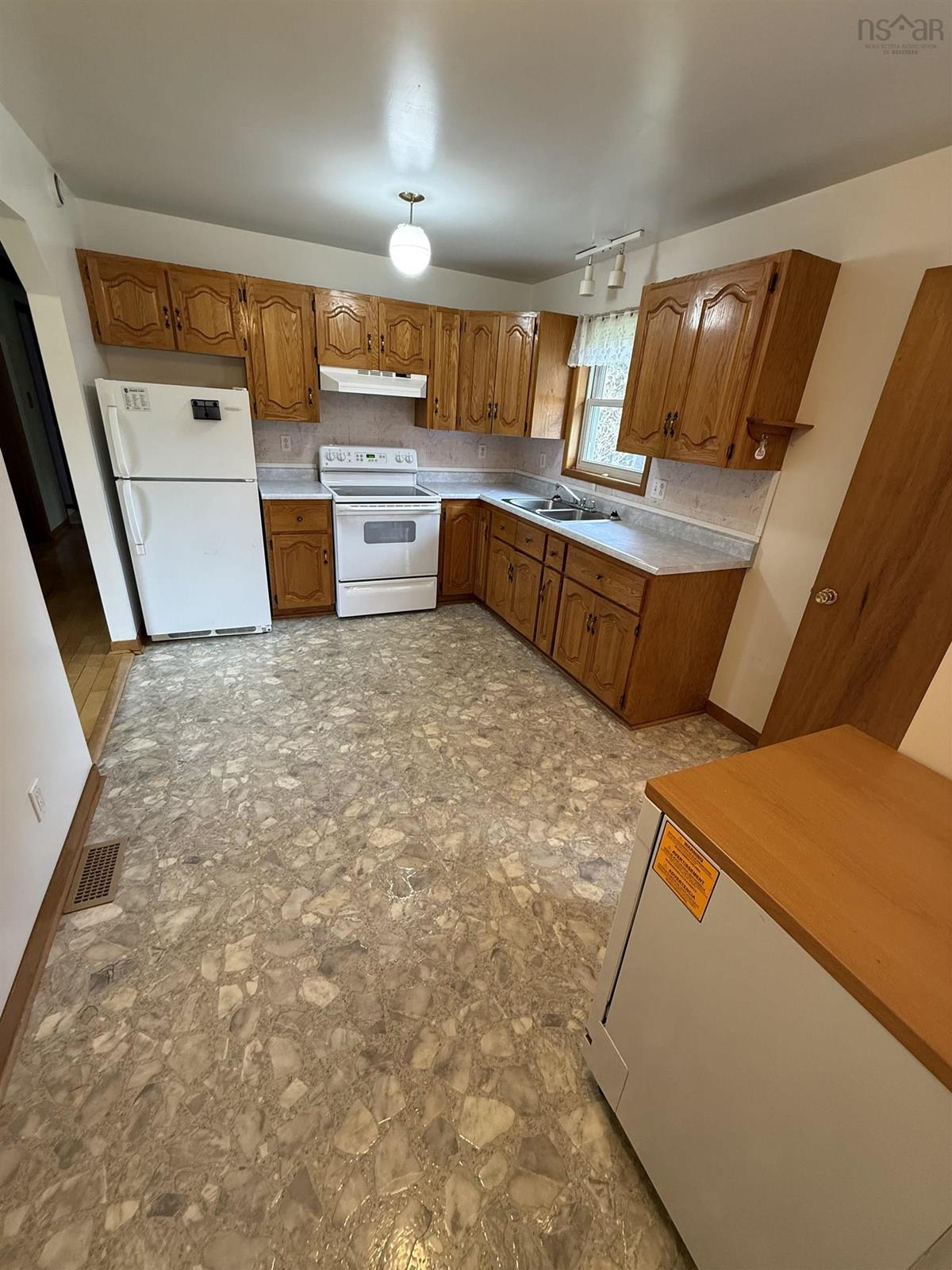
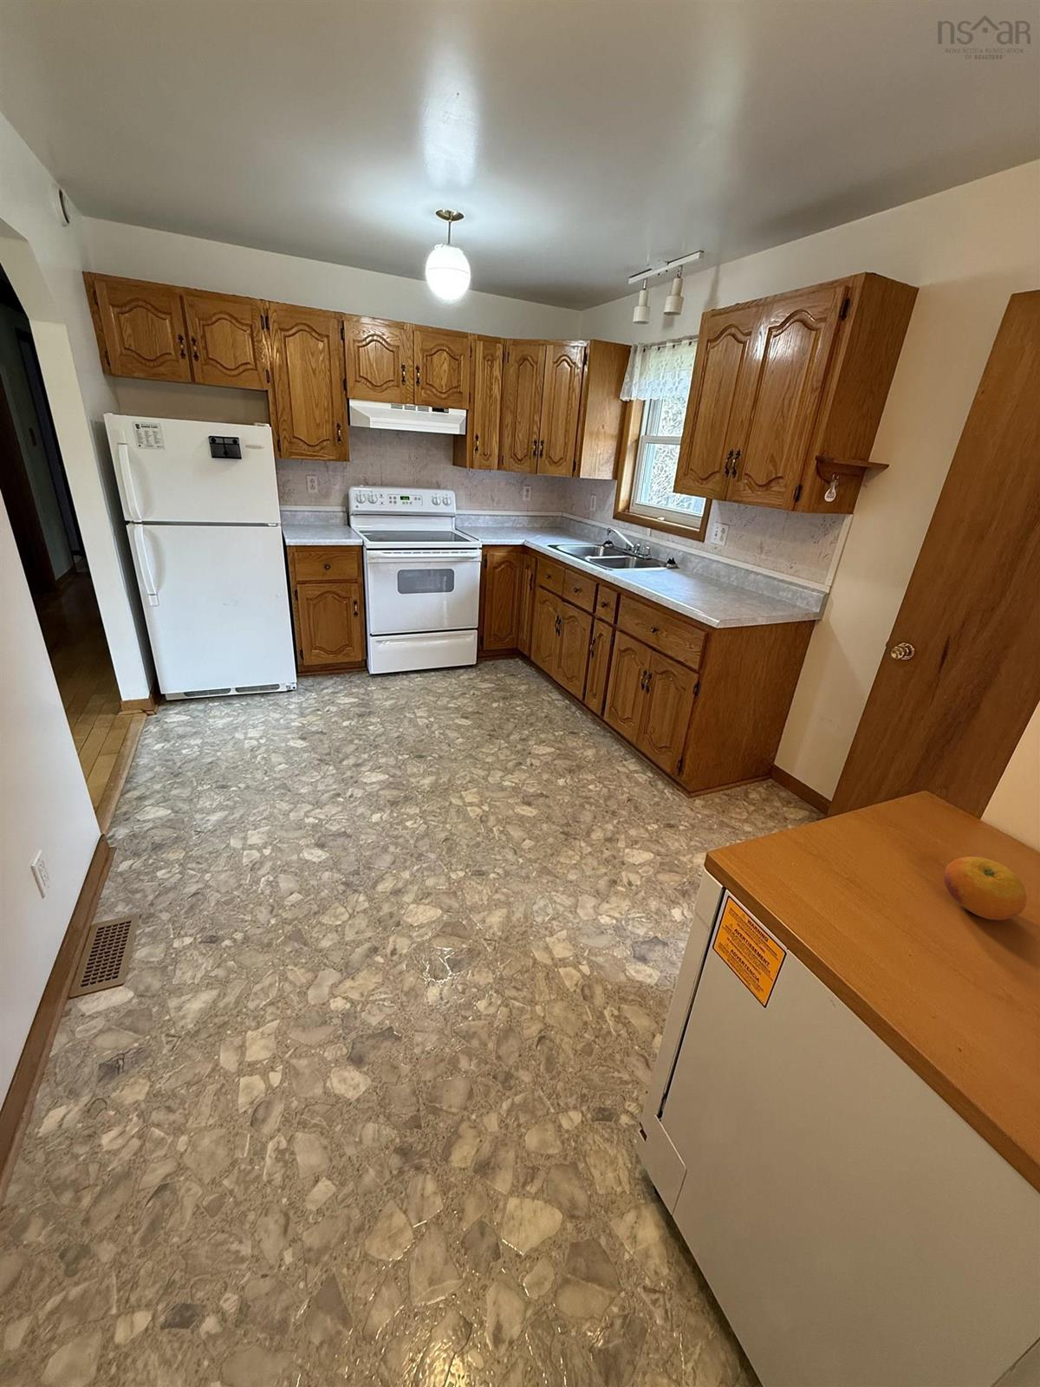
+ fruit (983, 887)
